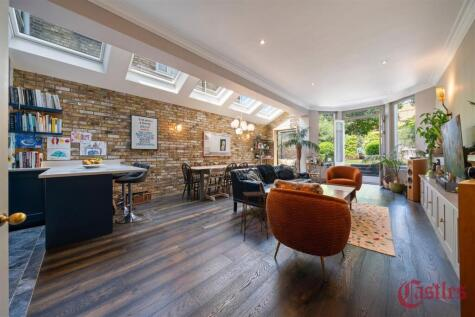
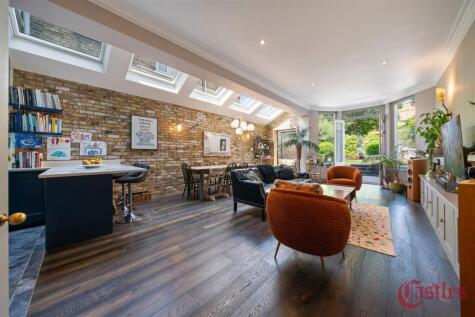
- side table (254, 213)
